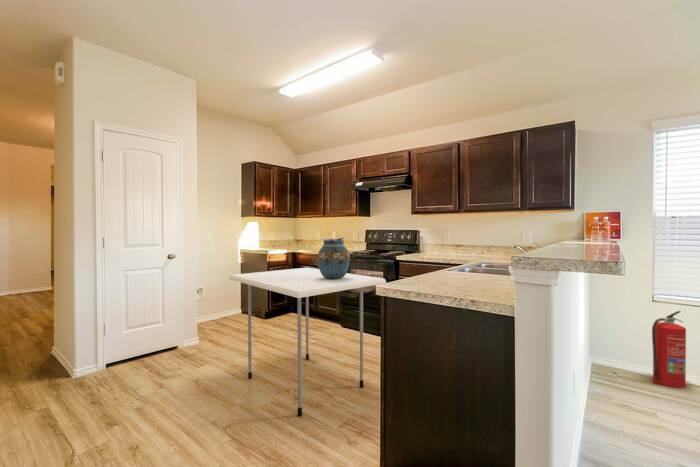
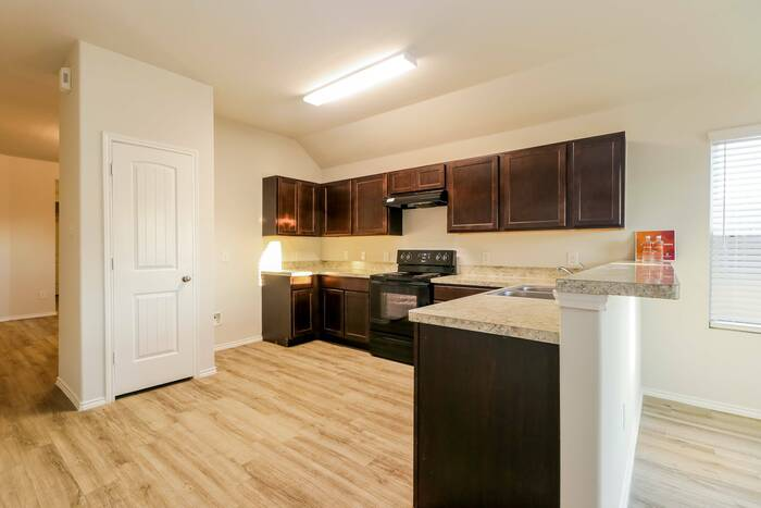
- vase (333, 258)
- dining table (306, 329)
- fire extinguisher (668, 346)
